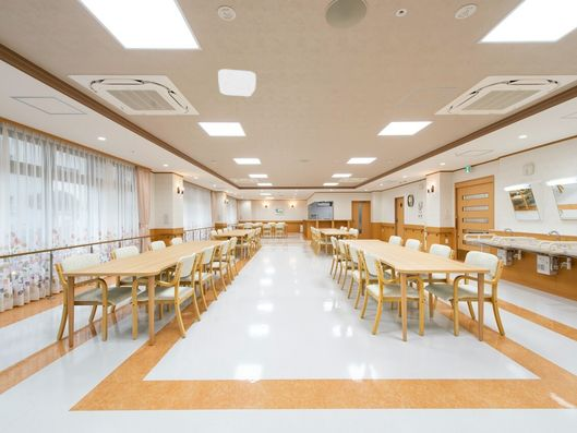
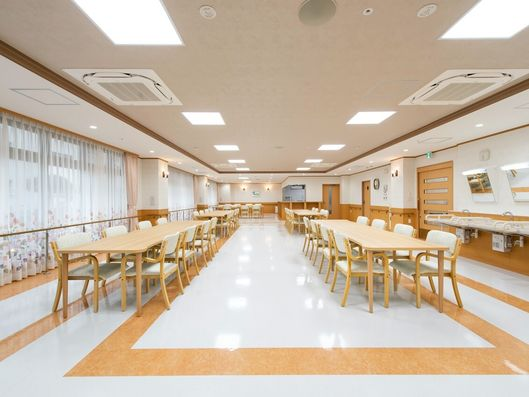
- ceiling light (237, 83)
